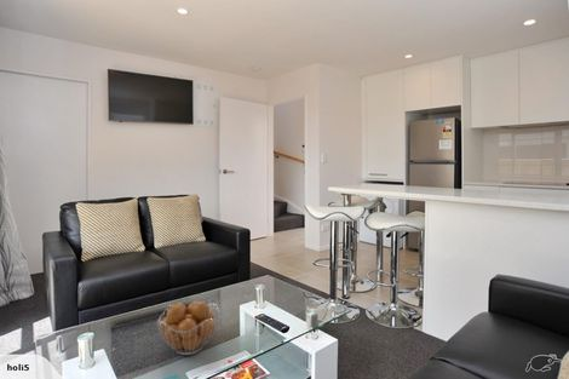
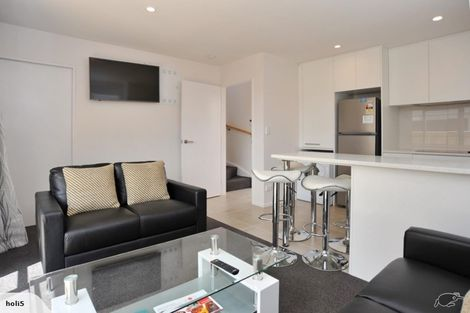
- fruit basket (189, 326)
